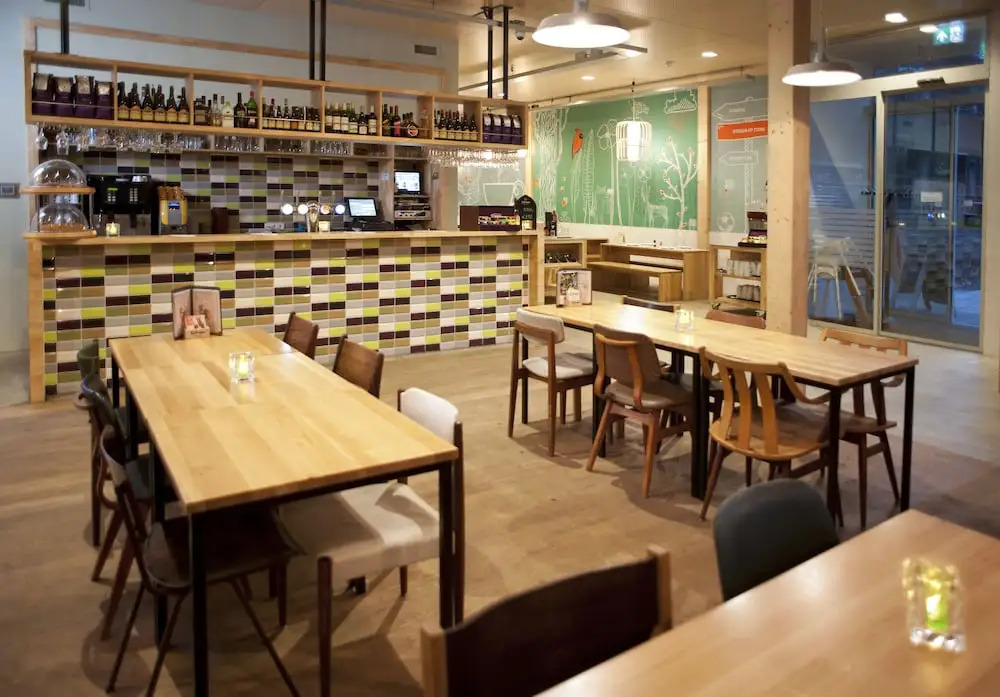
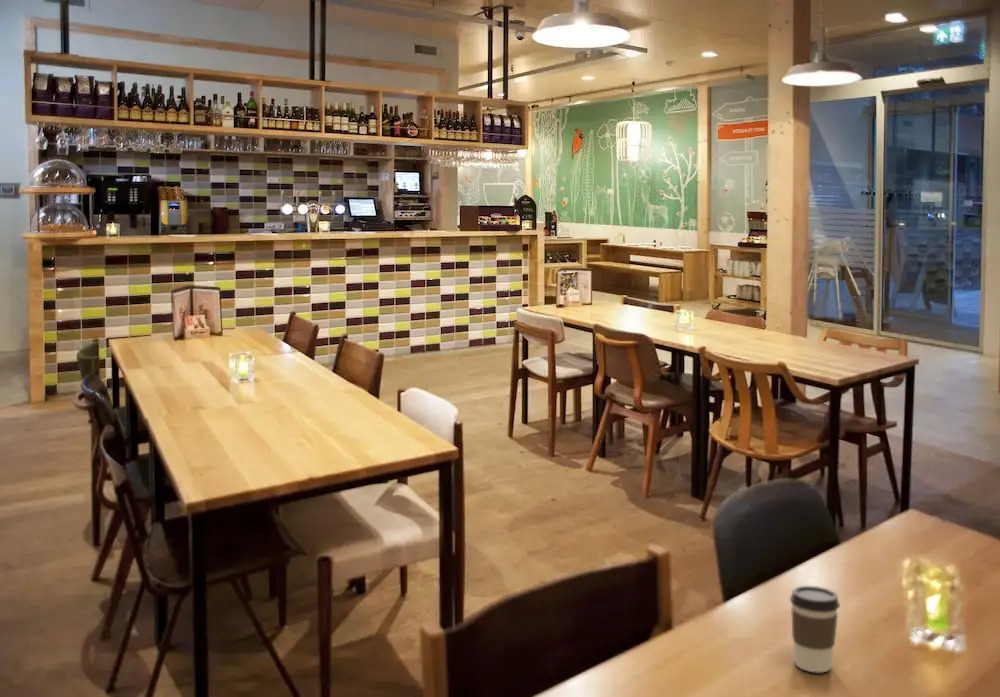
+ coffee cup (813, 629)
